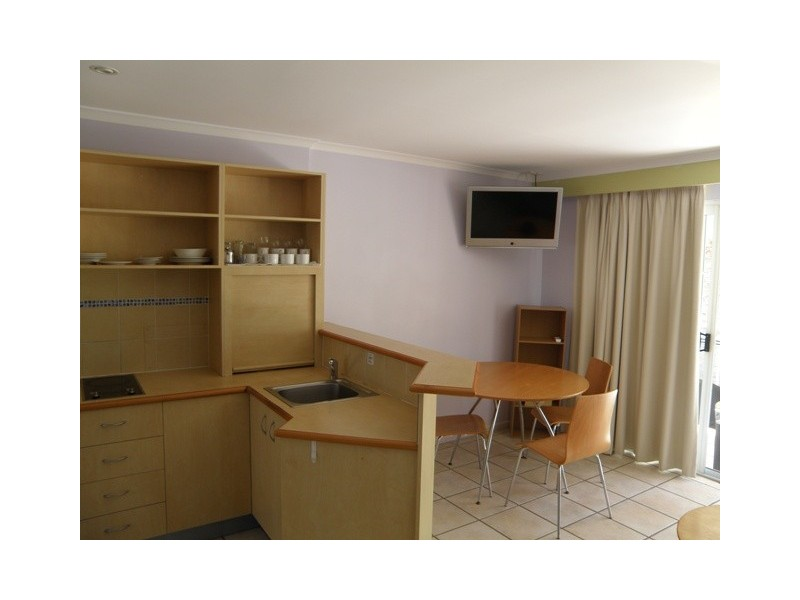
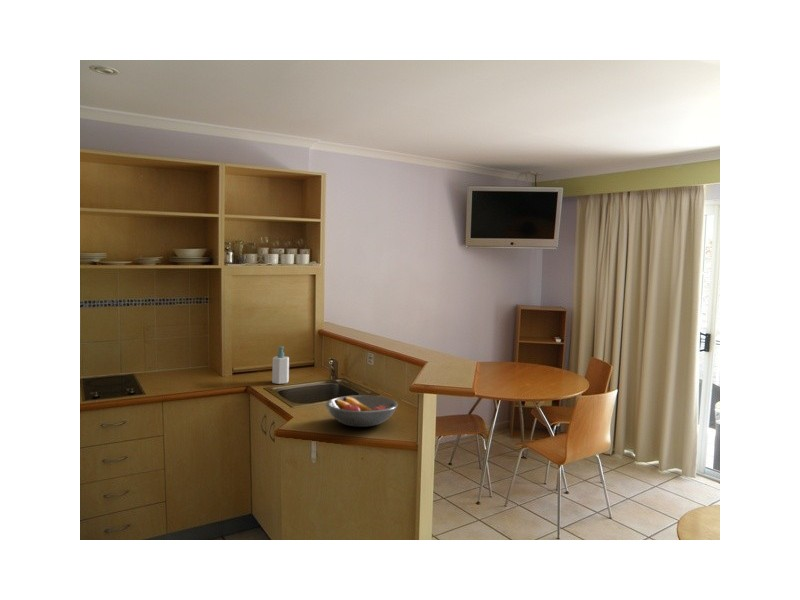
+ soap bottle (280, 364)
+ fruit bowl (361, 410)
